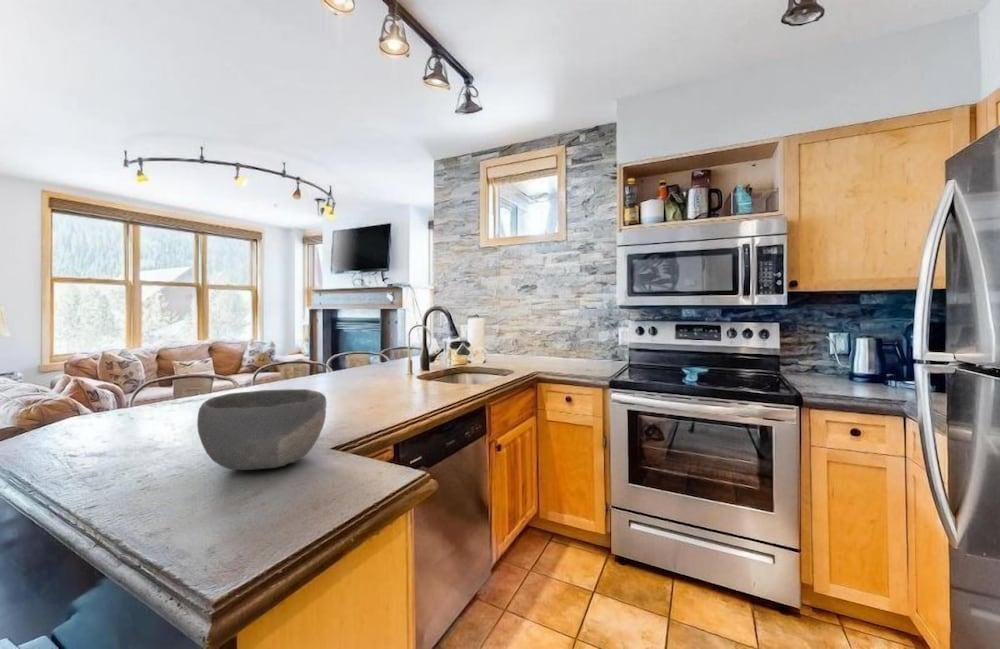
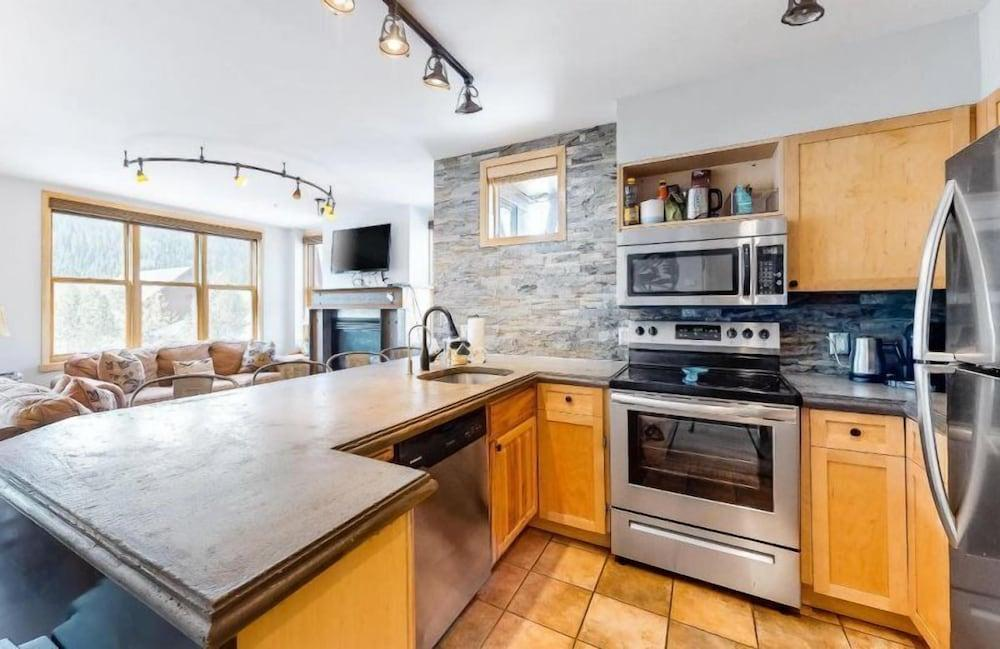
- bowl (266, 430)
